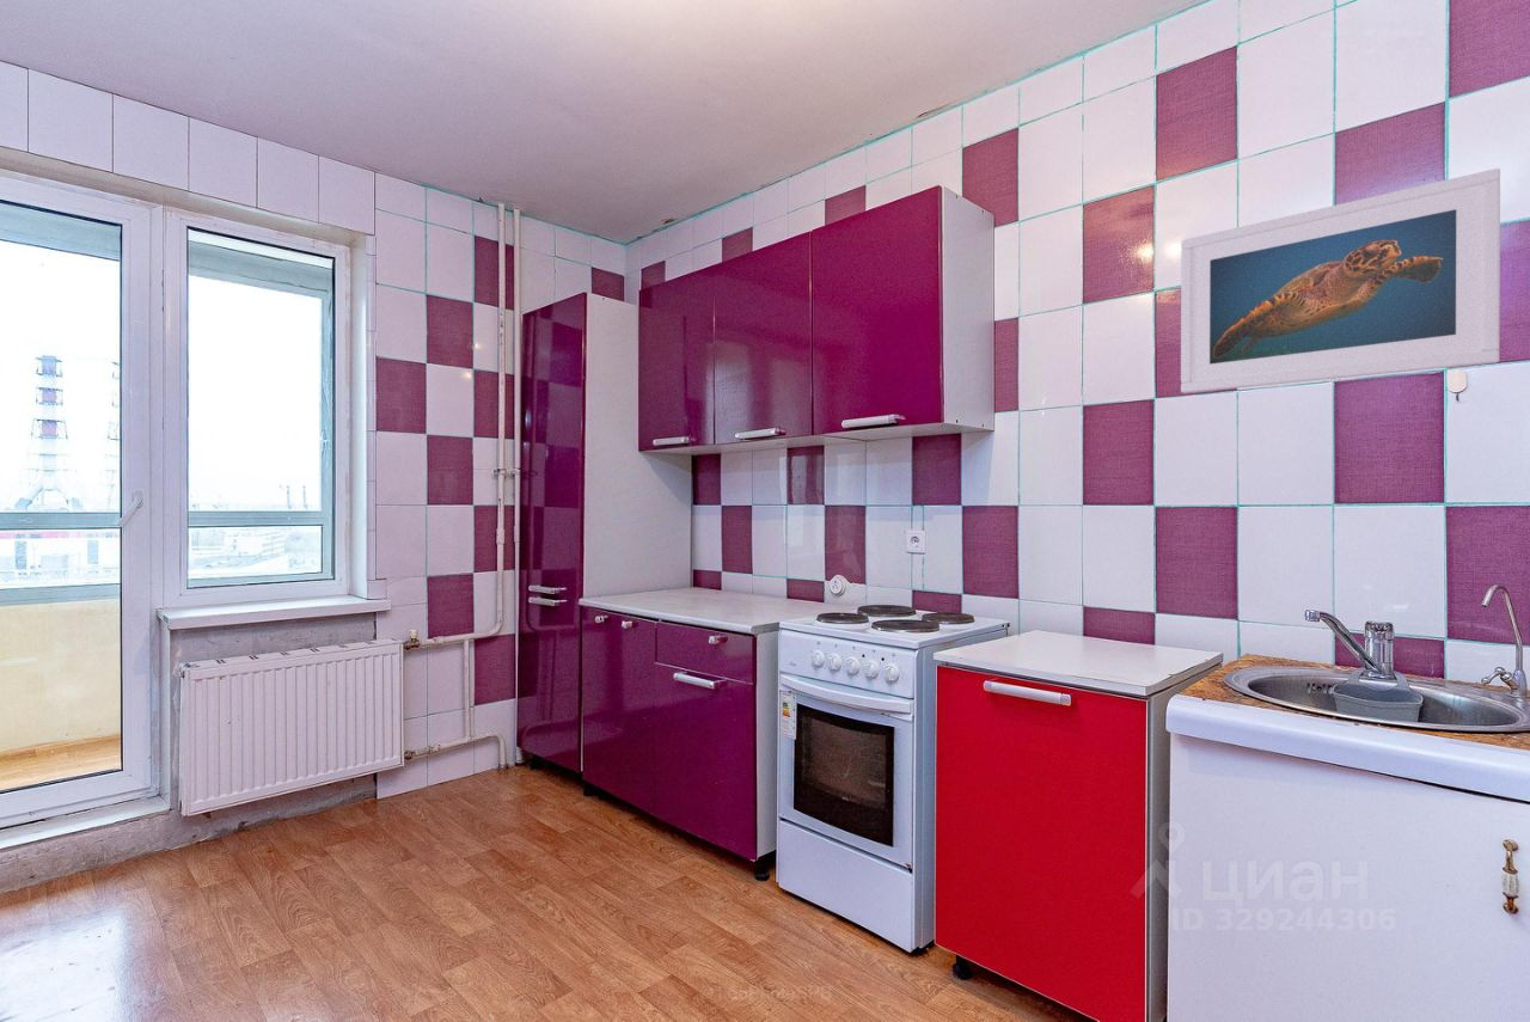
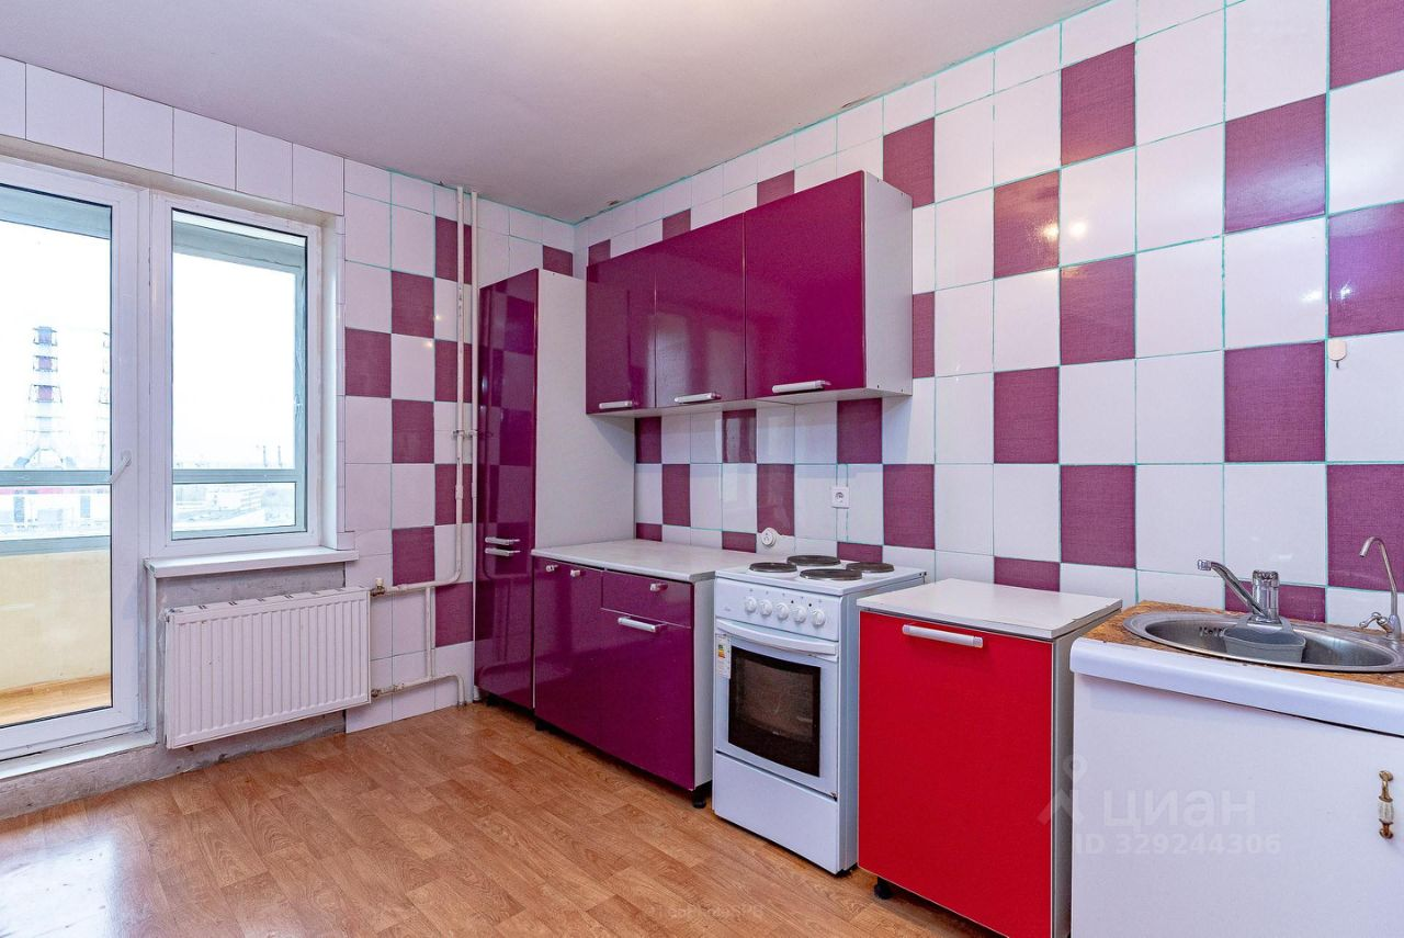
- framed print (1321, 294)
